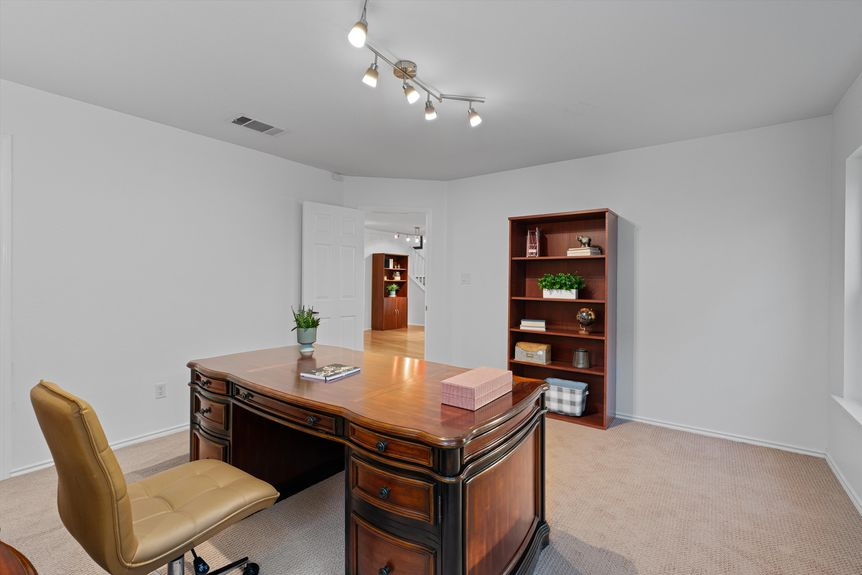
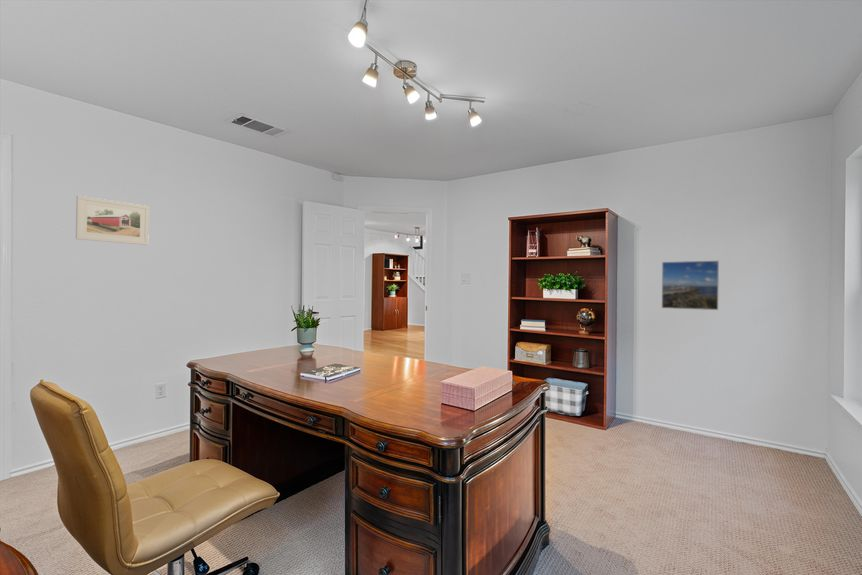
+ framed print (689, 285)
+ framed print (114, 221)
